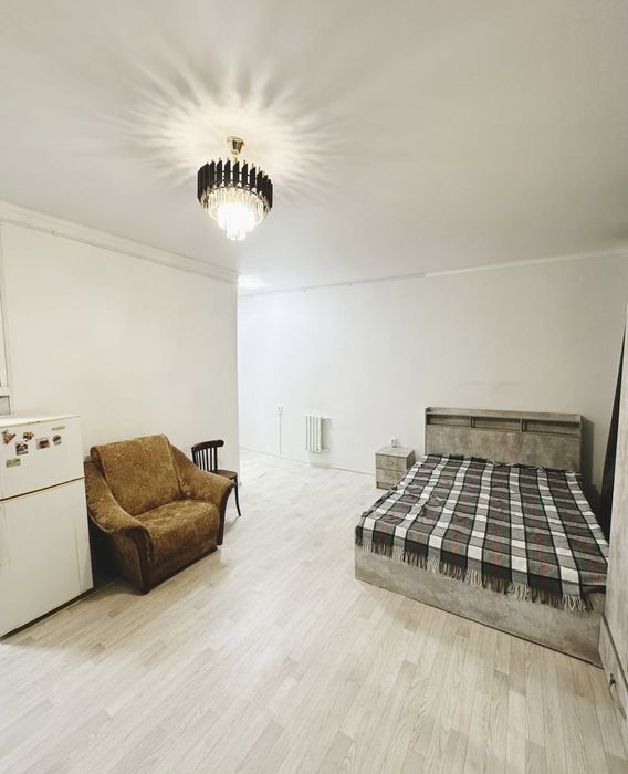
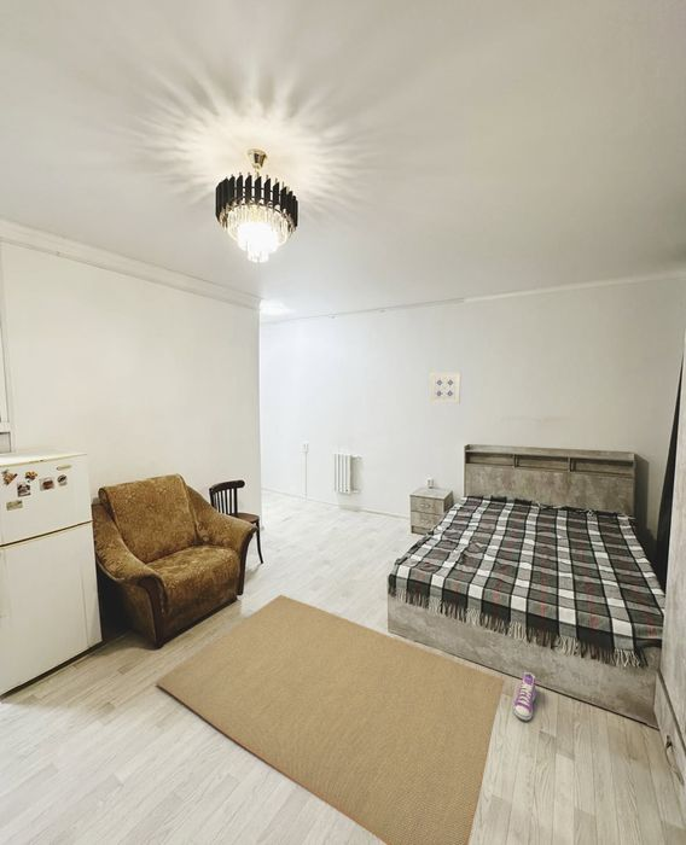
+ sneaker (524, 692)
+ wall art (444, 387)
+ rug (331, 681)
